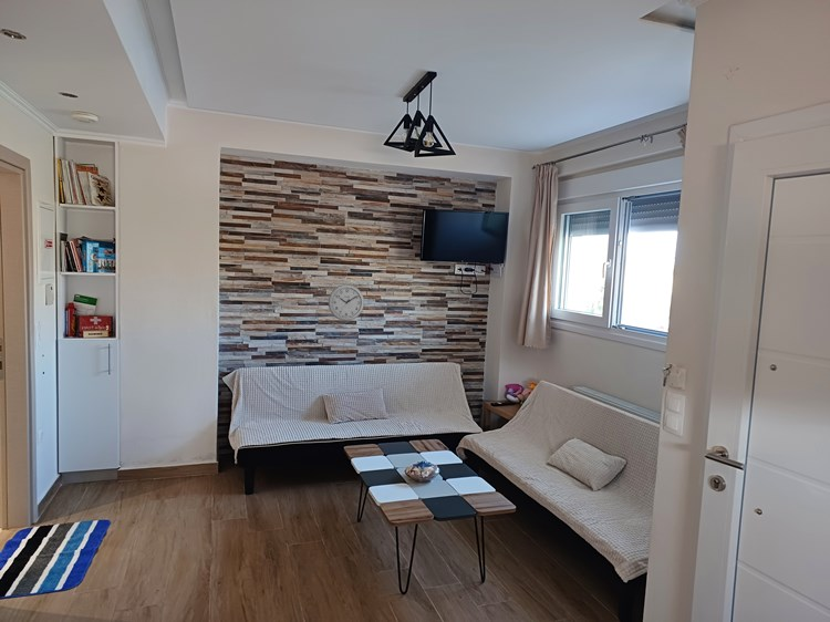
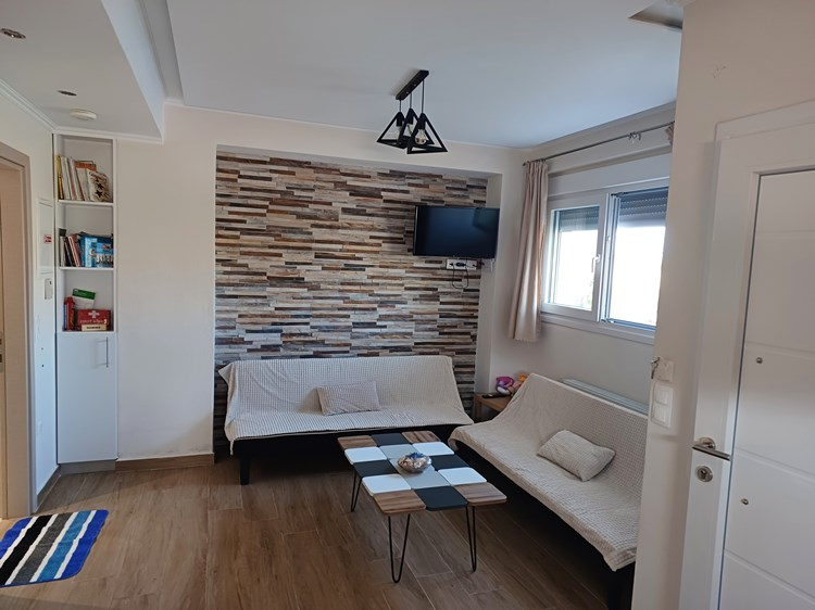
- wall clock (346, 302)
